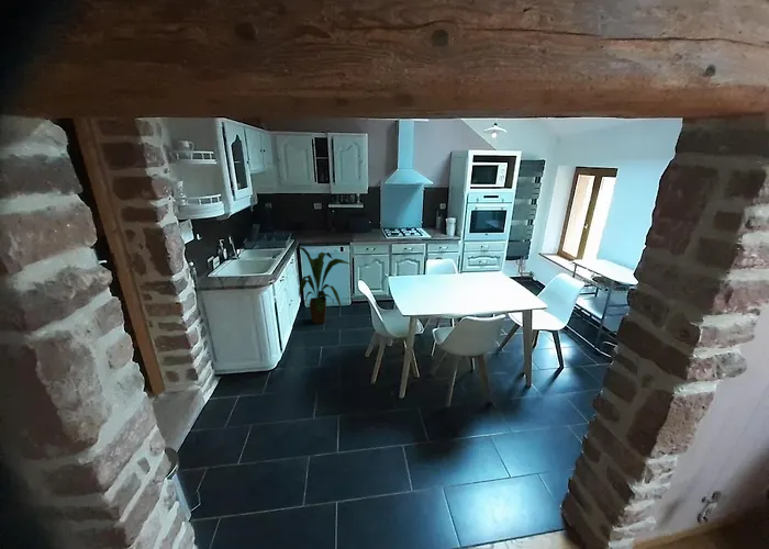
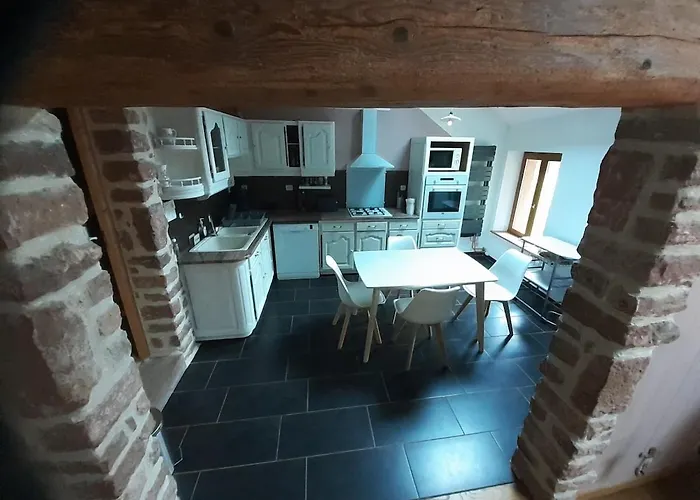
- house plant (324, 284)
